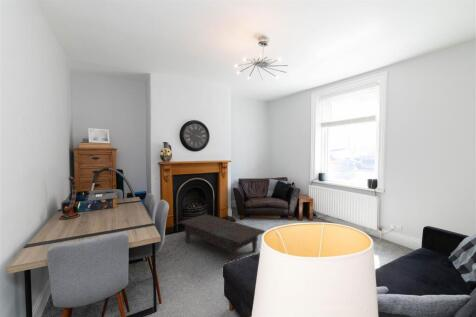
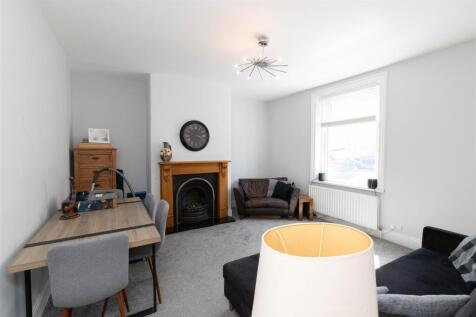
- coffee table (219, 236)
